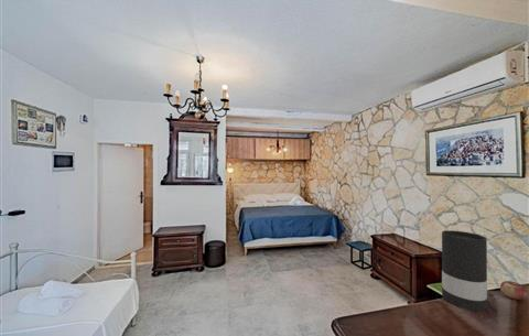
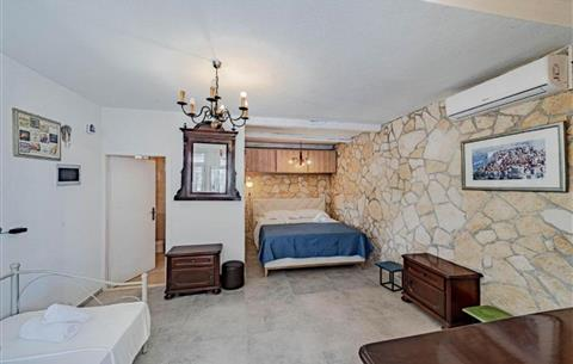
- apple (512, 289)
- vase (463, 268)
